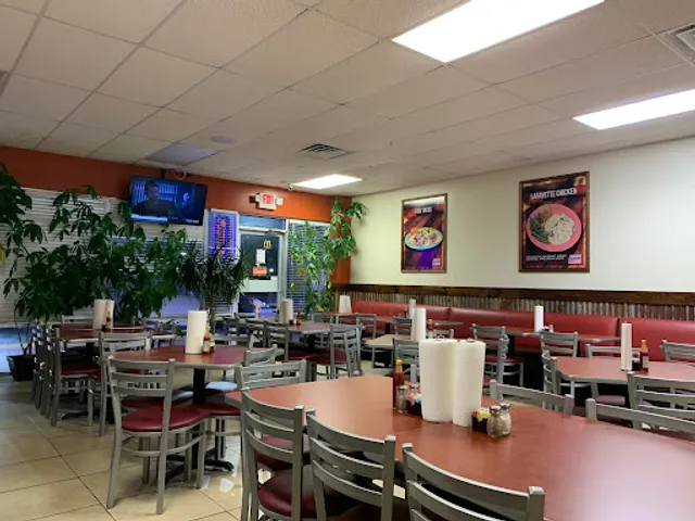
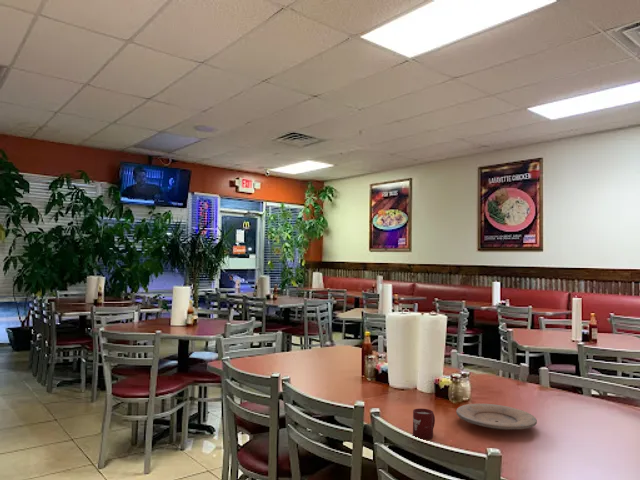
+ cup (425, 422)
+ plate (495, 419)
